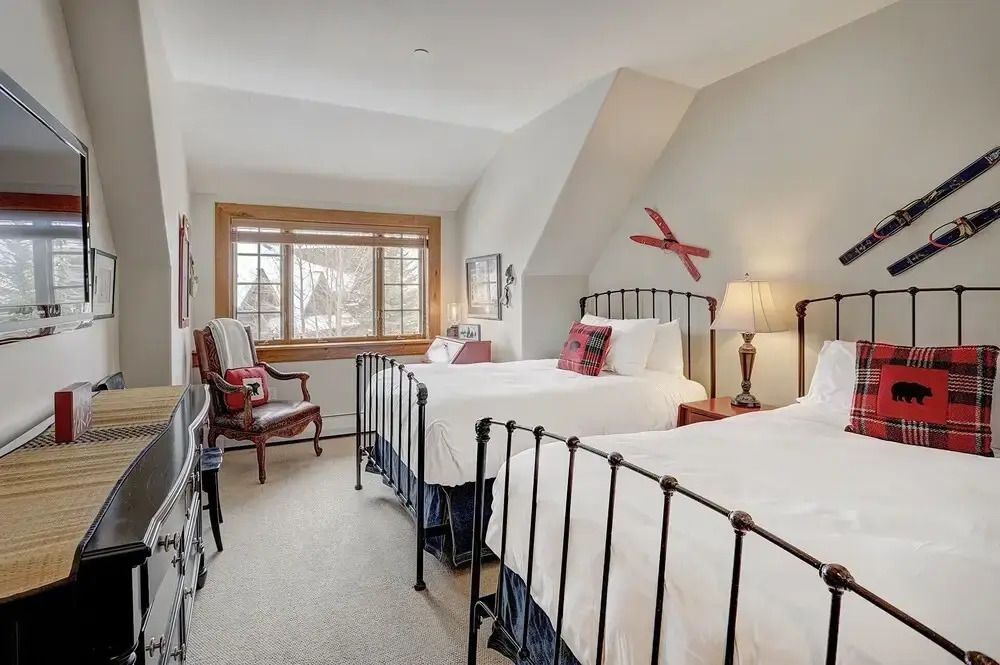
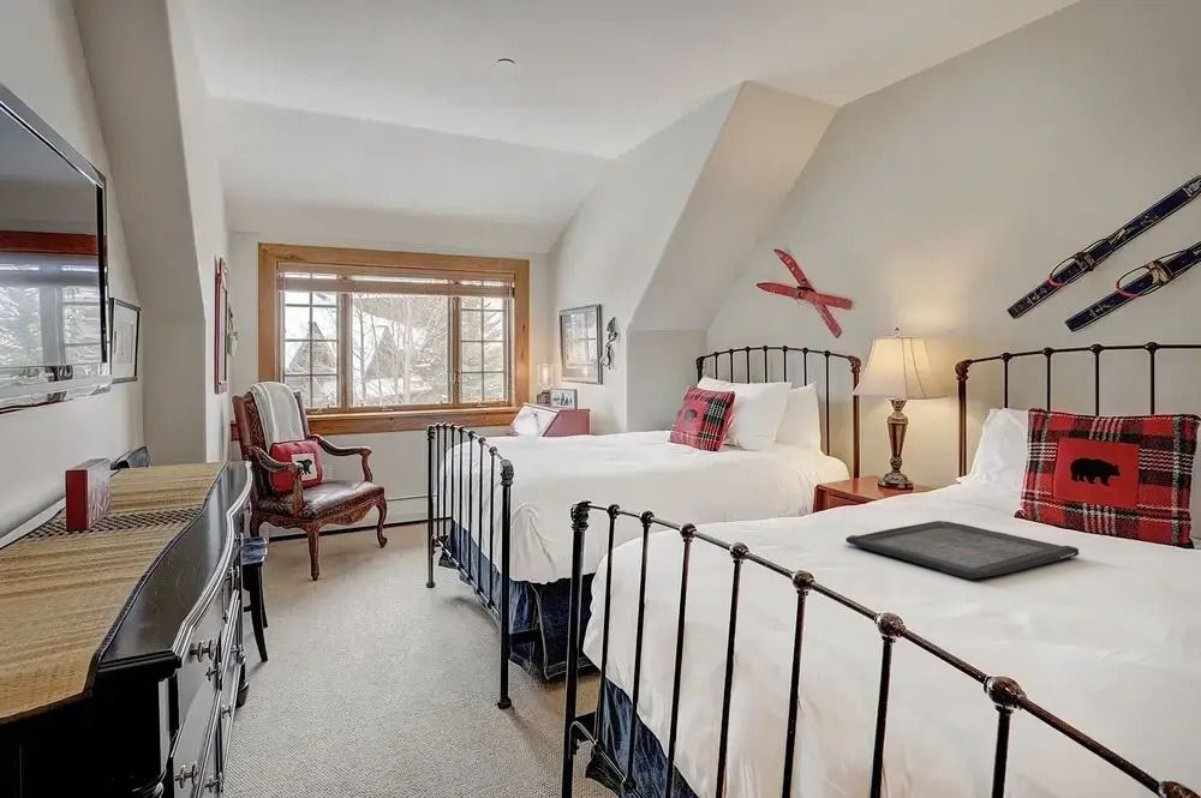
+ serving tray (955, 545)
